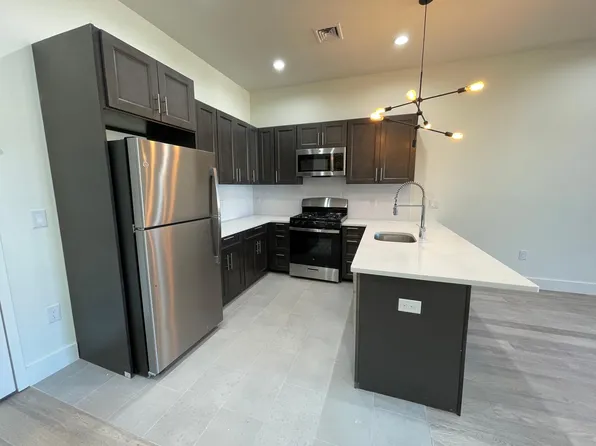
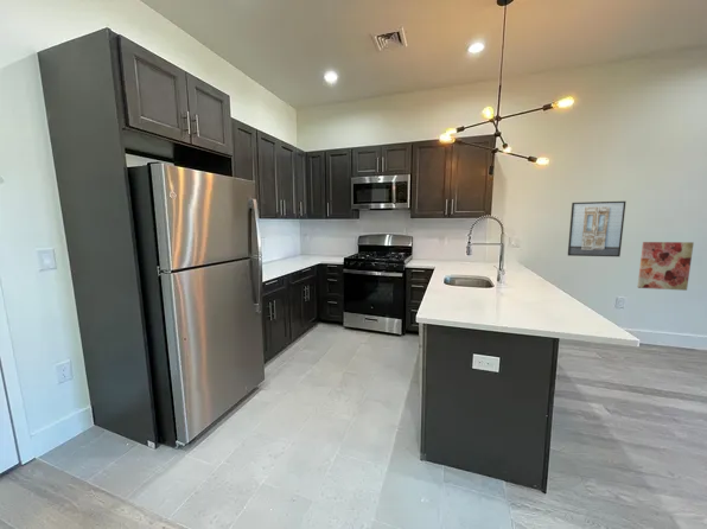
+ wall art (664, 266)
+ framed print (595, 229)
